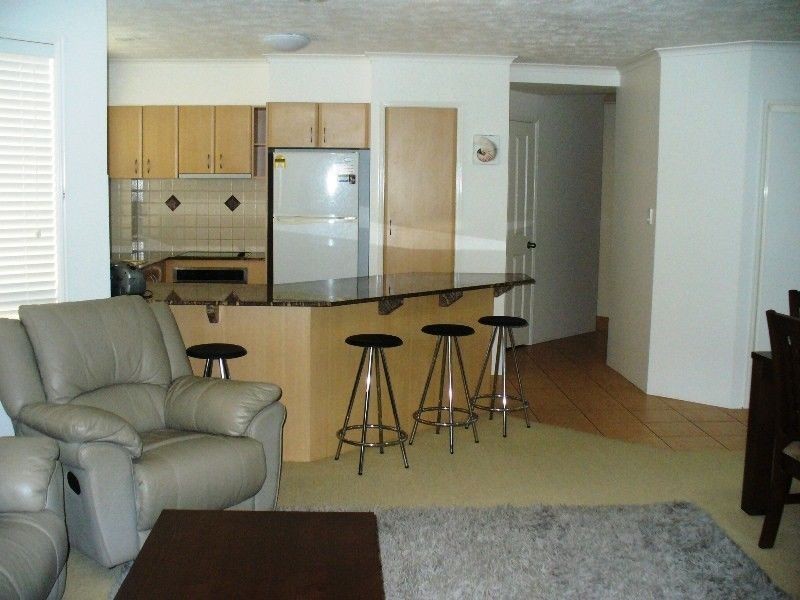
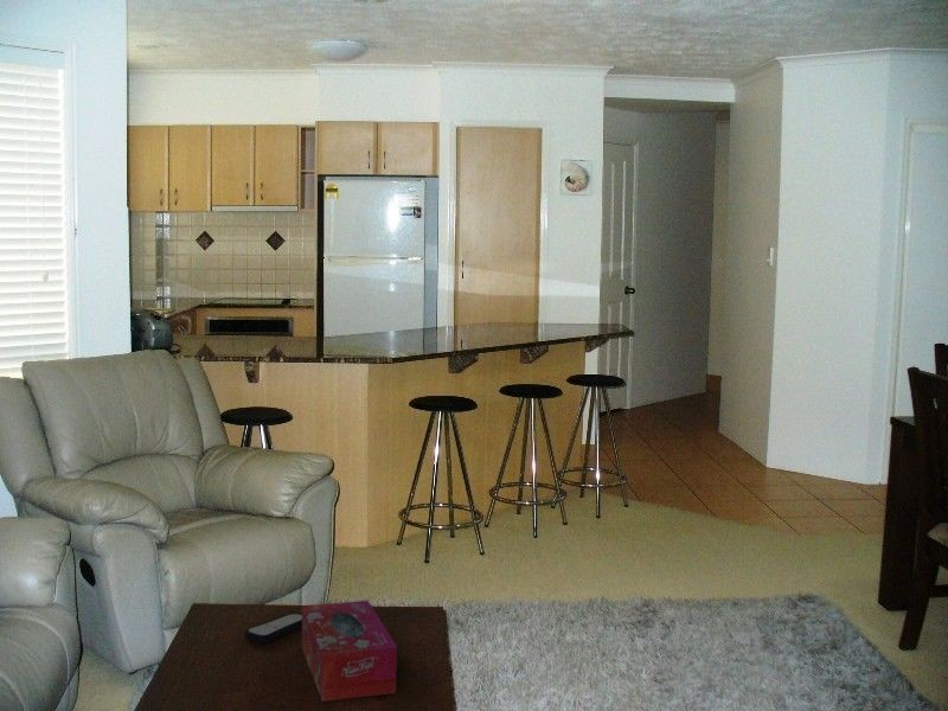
+ remote control (277, 627)
+ tissue box (346, 647)
